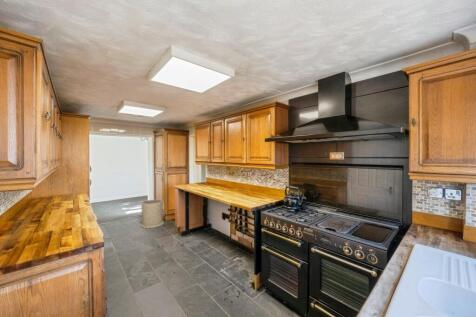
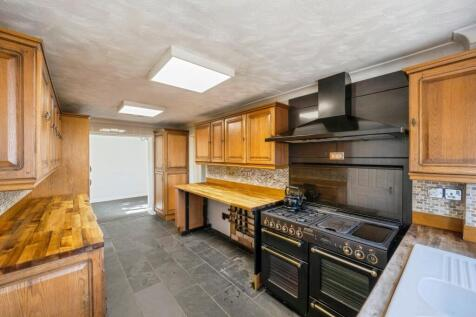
- trash can (152, 213)
